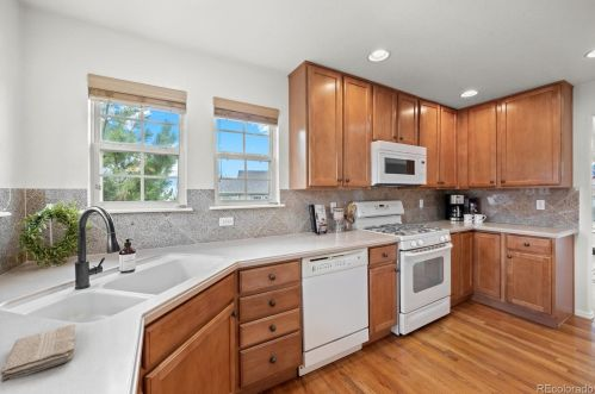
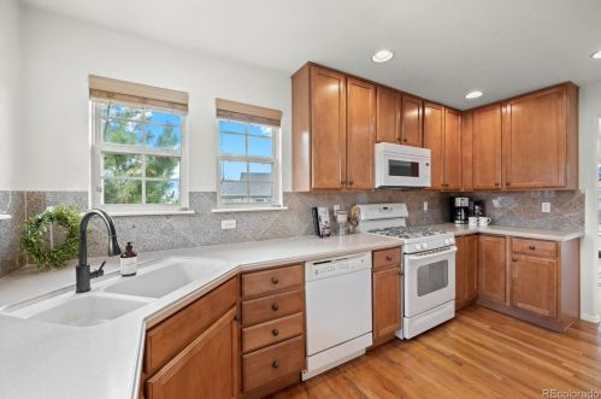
- washcloth (43, 348)
